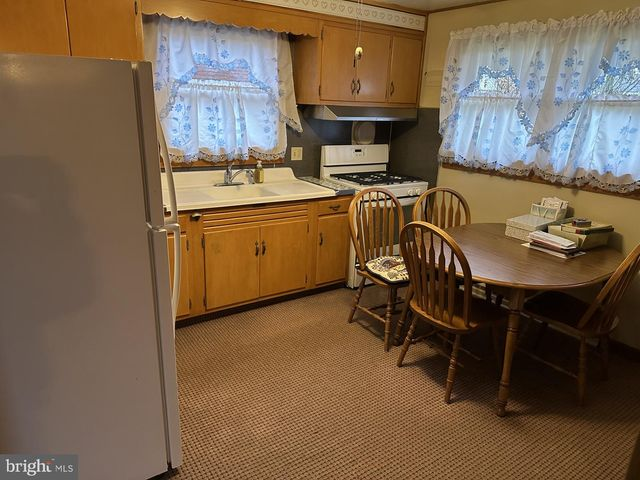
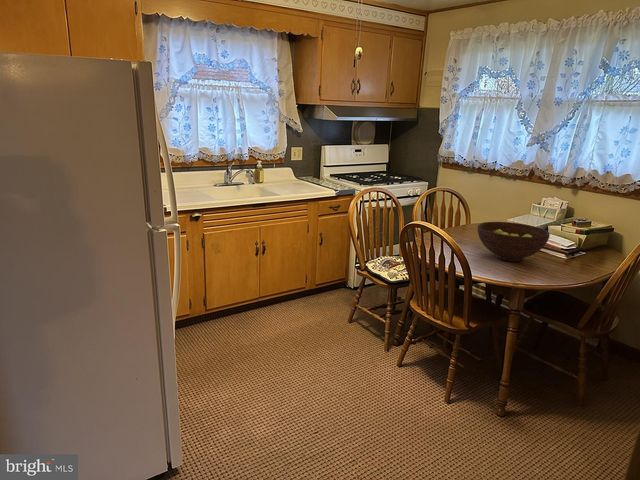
+ fruit bowl (510, 243)
